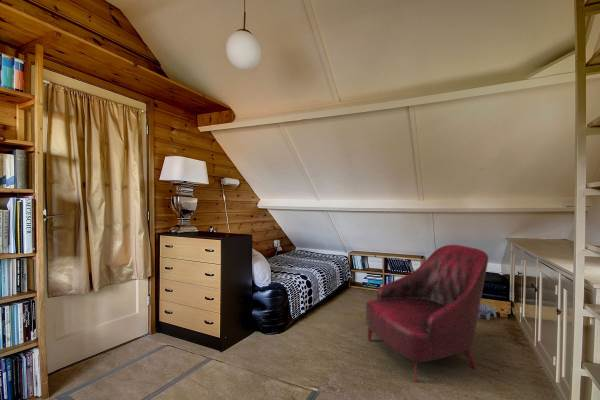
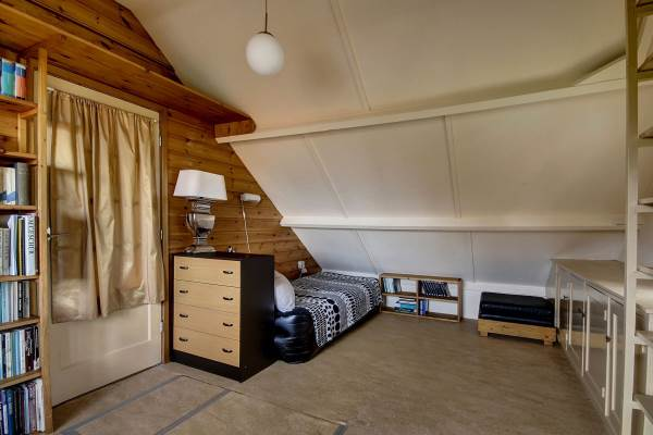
- plush toy (484, 311)
- armchair (426, 301)
